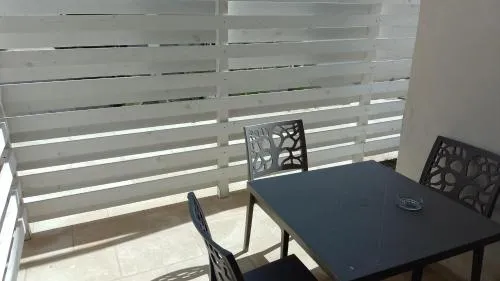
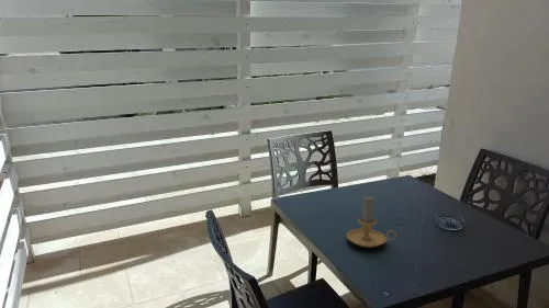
+ candle (371, 219)
